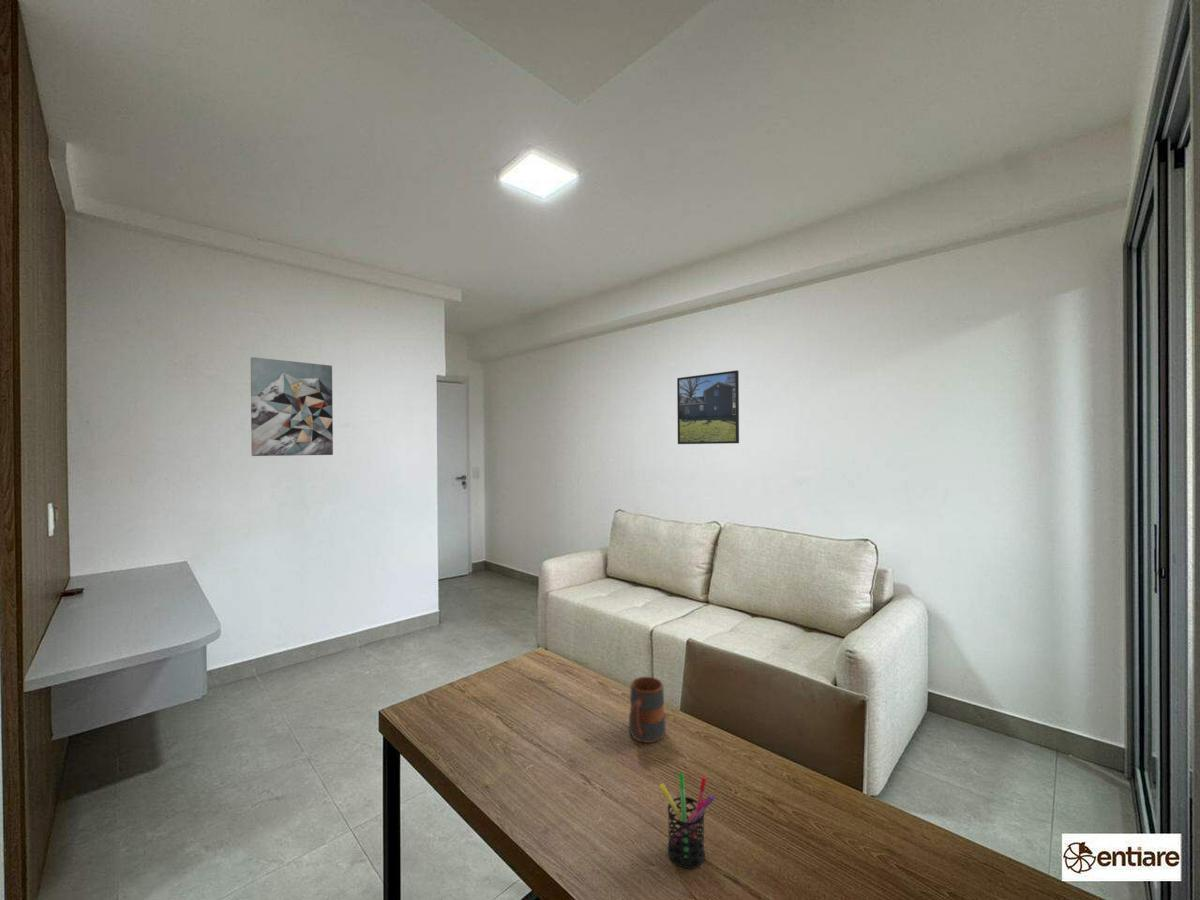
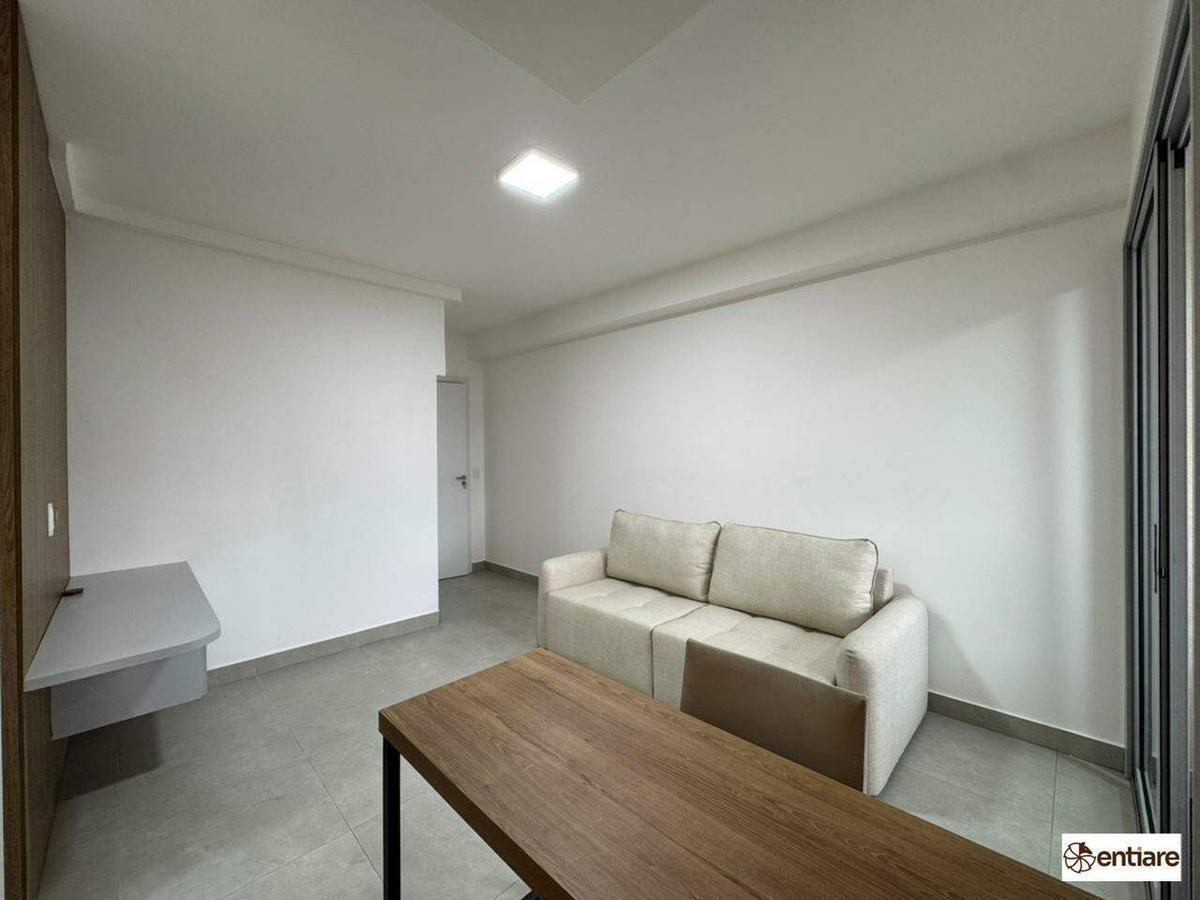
- wall art (293, 408)
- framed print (706, 409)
- pen holder (687, 811)
- mug (644, 712)
